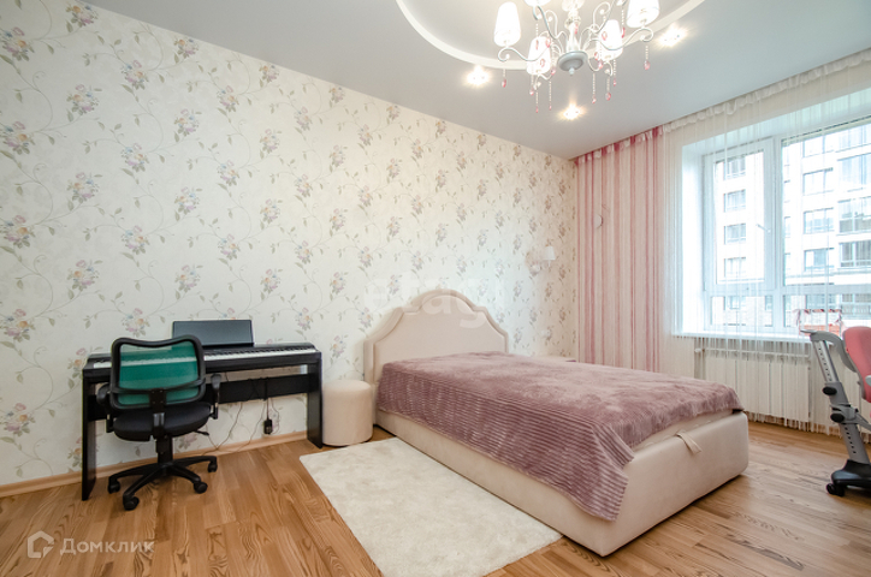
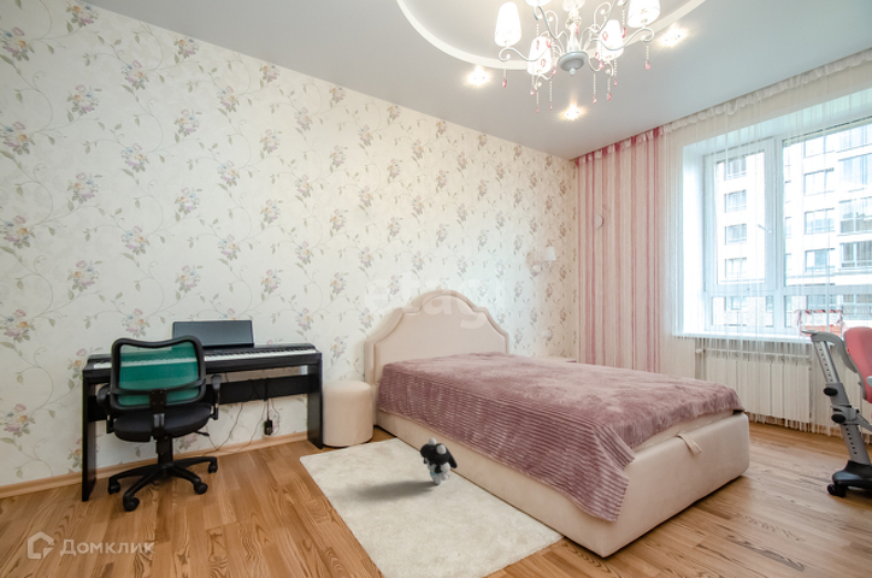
+ plush toy (440, 461)
